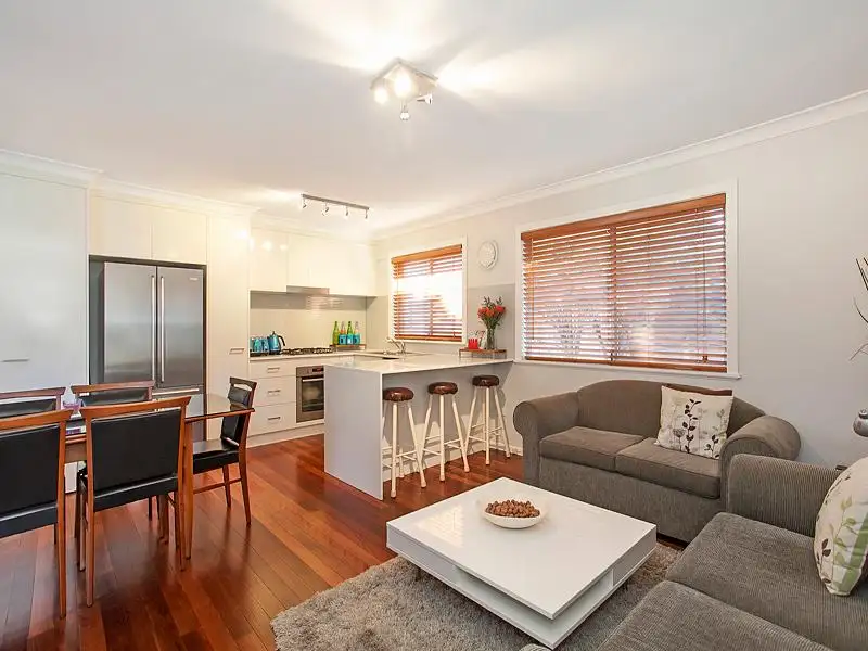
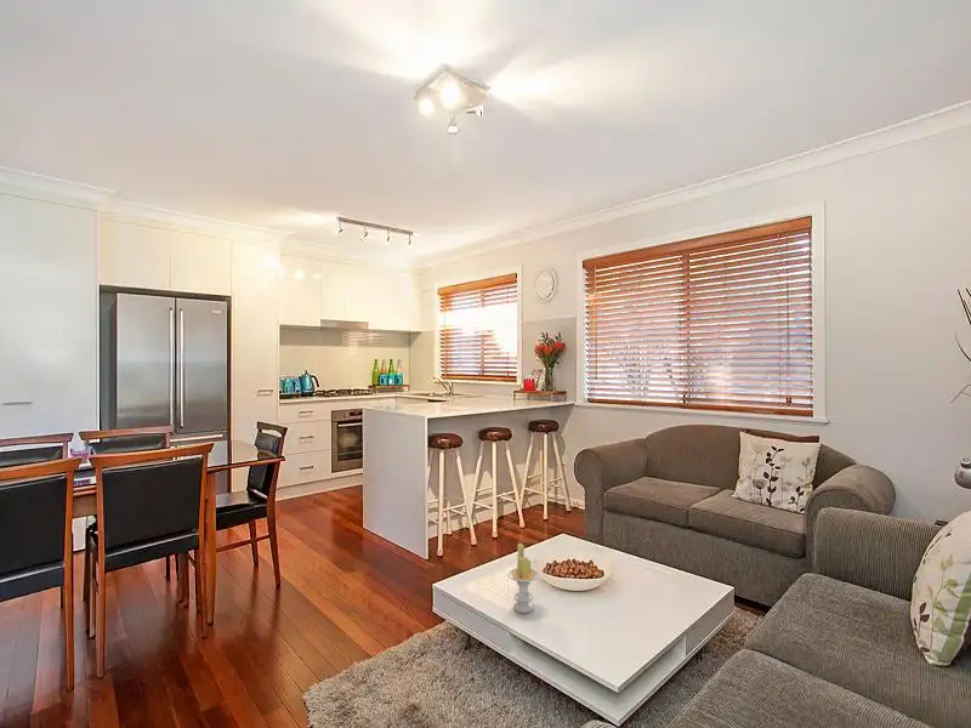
+ candle (523, 576)
